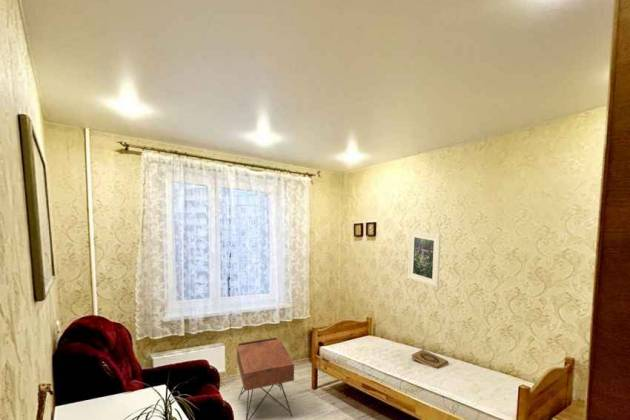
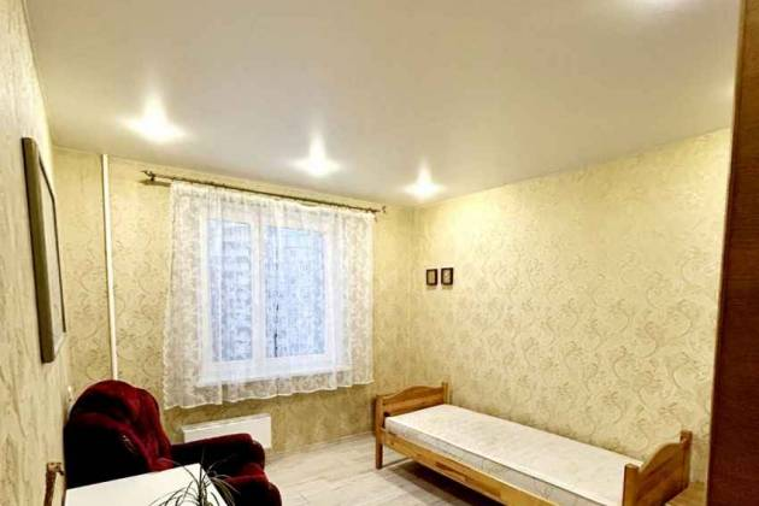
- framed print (423, 257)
- hardback book (429, 359)
- nightstand (263, 378)
